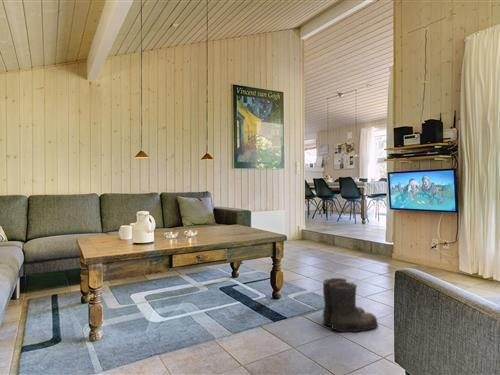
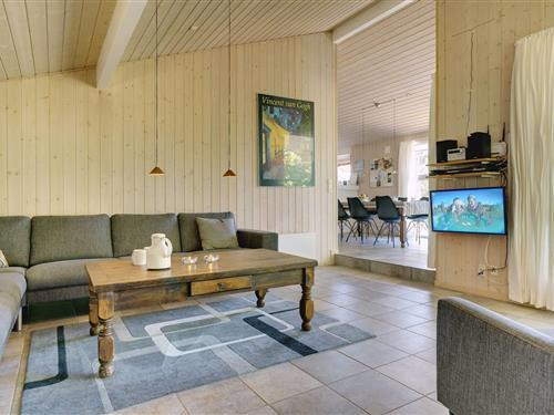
- boots (349, 302)
